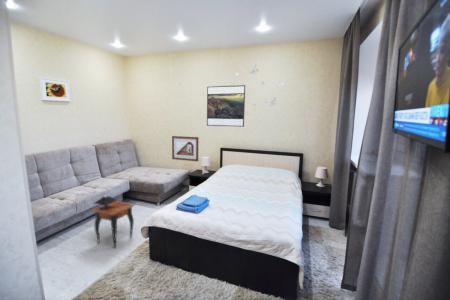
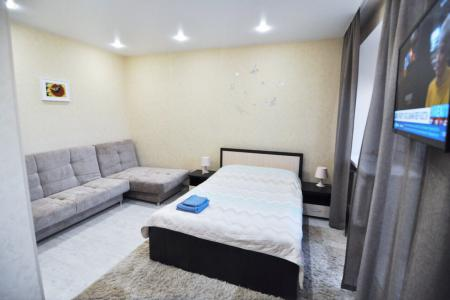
- side table (114, 217)
- picture frame (185, 148)
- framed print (225, 106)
